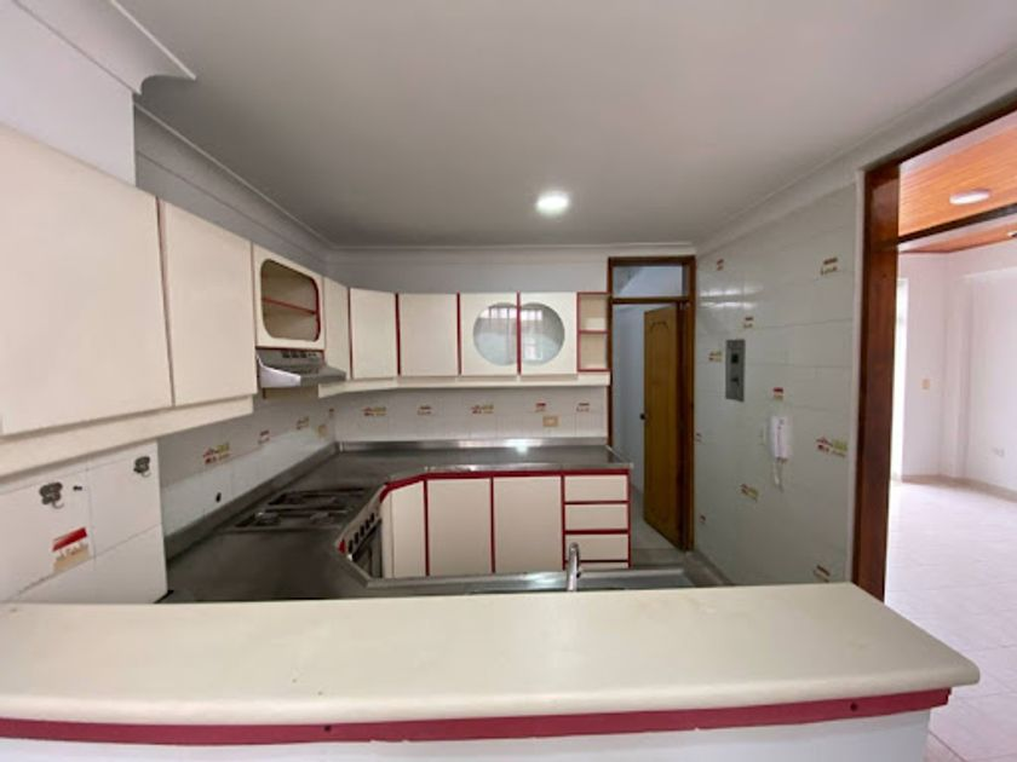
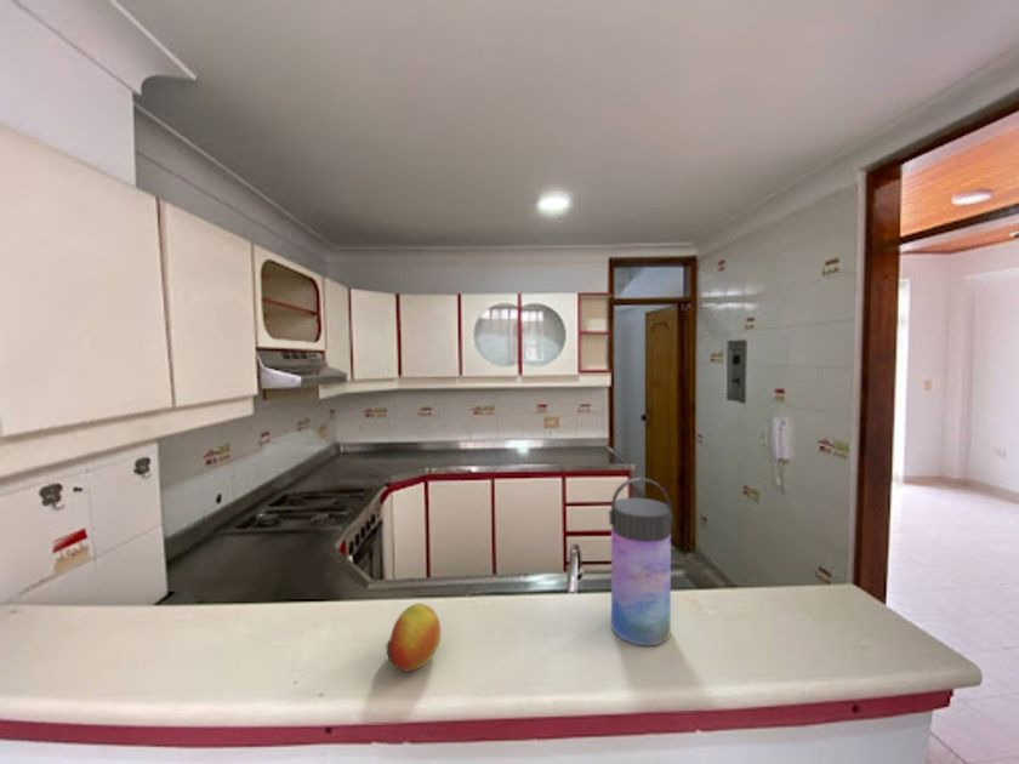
+ fruit (415, 634)
+ water bottle (639, 553)
